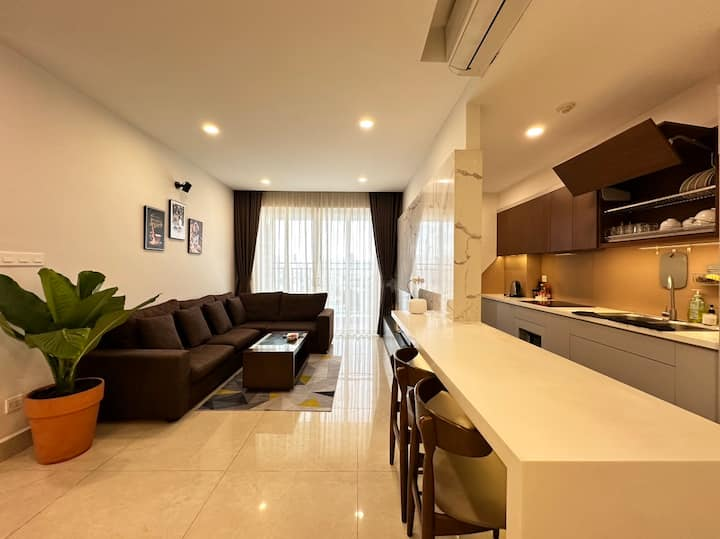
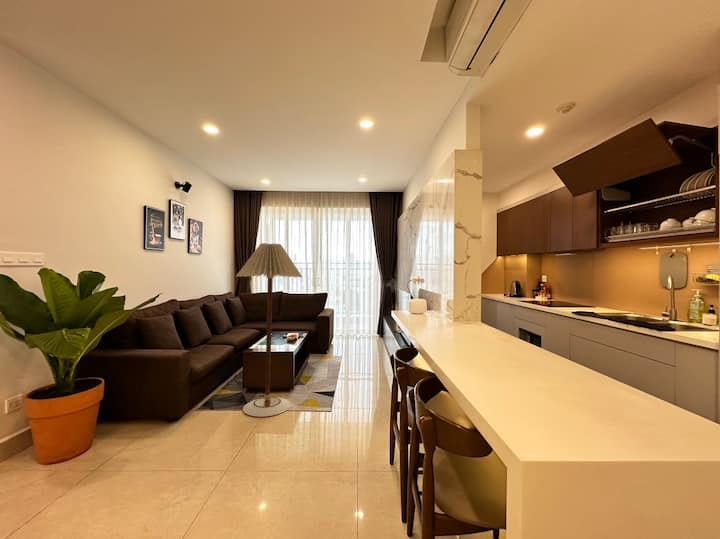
+ floor lamp (269, 324)
